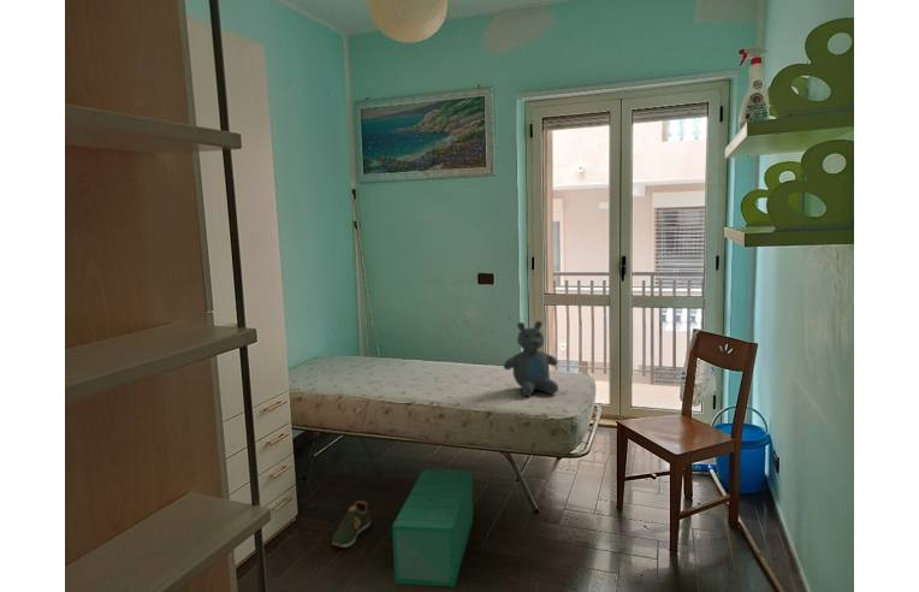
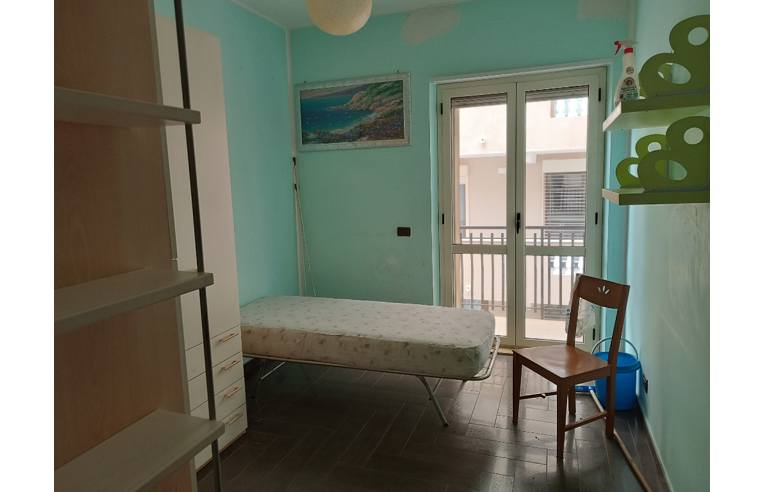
- storage bin (437, 521)
- teddy bear (533, 356)
- shoe (351, 522)
